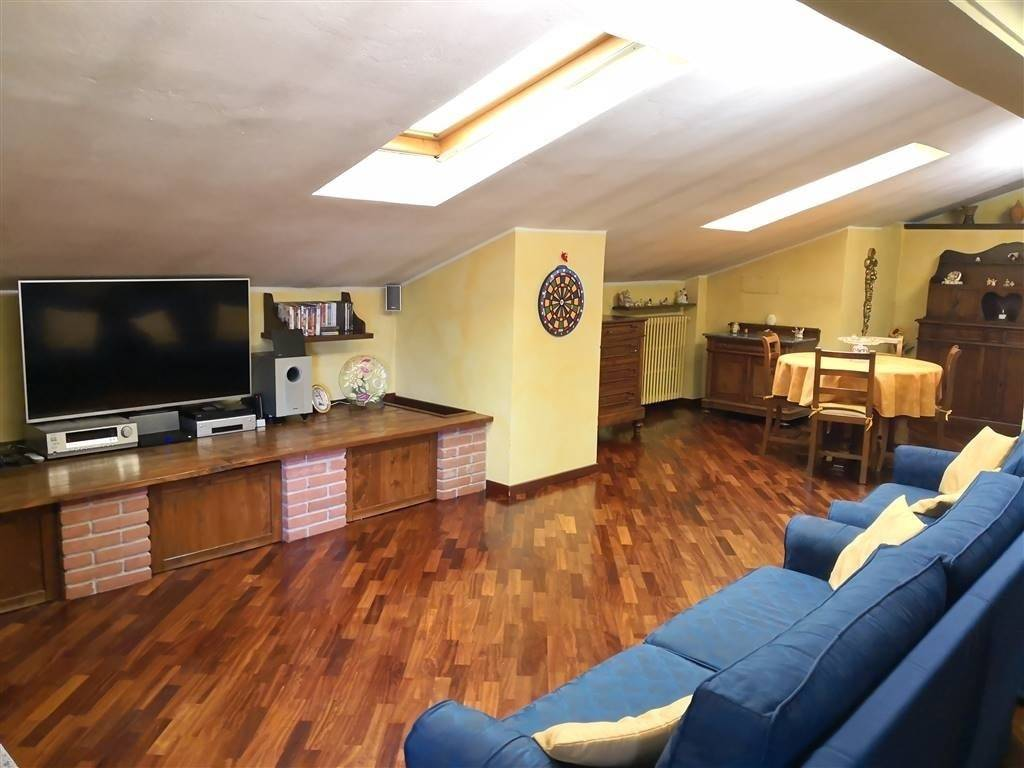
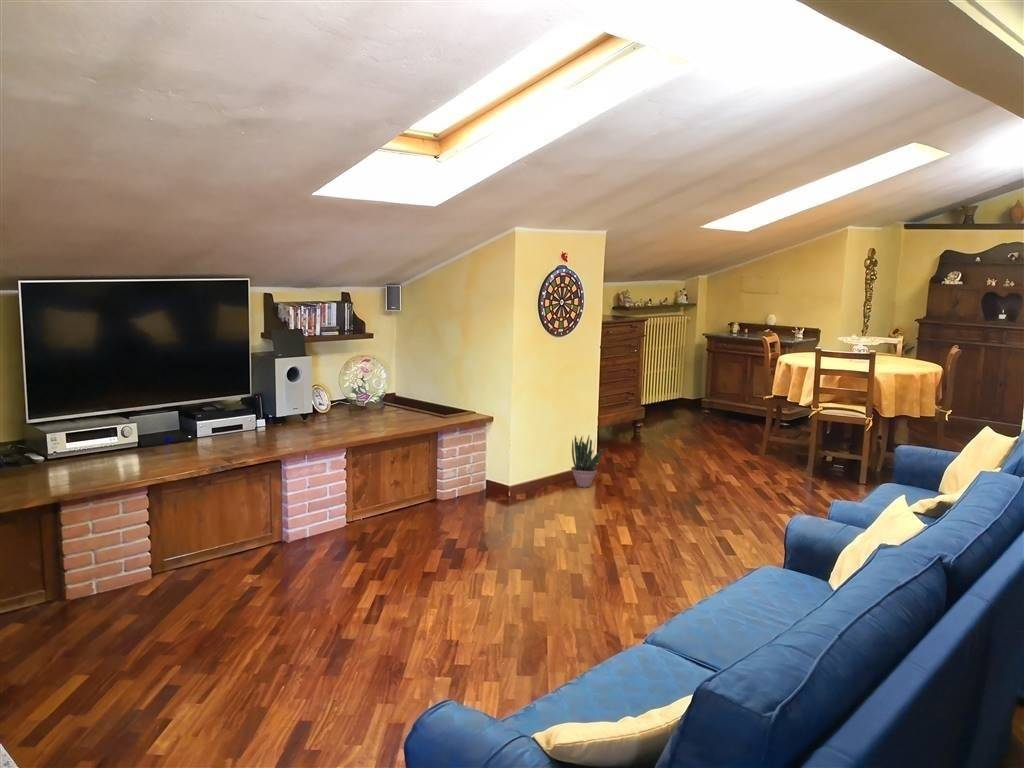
+ potted plant (585, 460)
